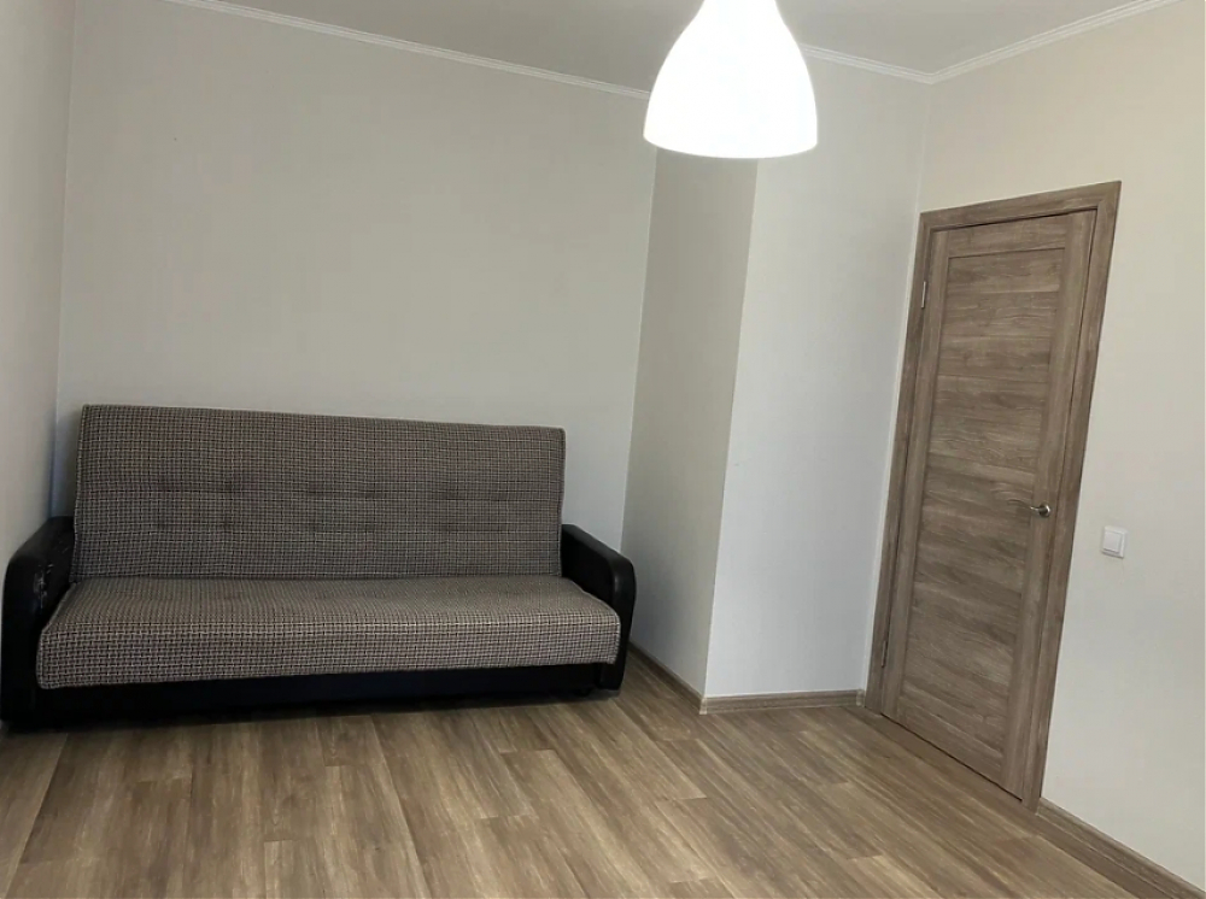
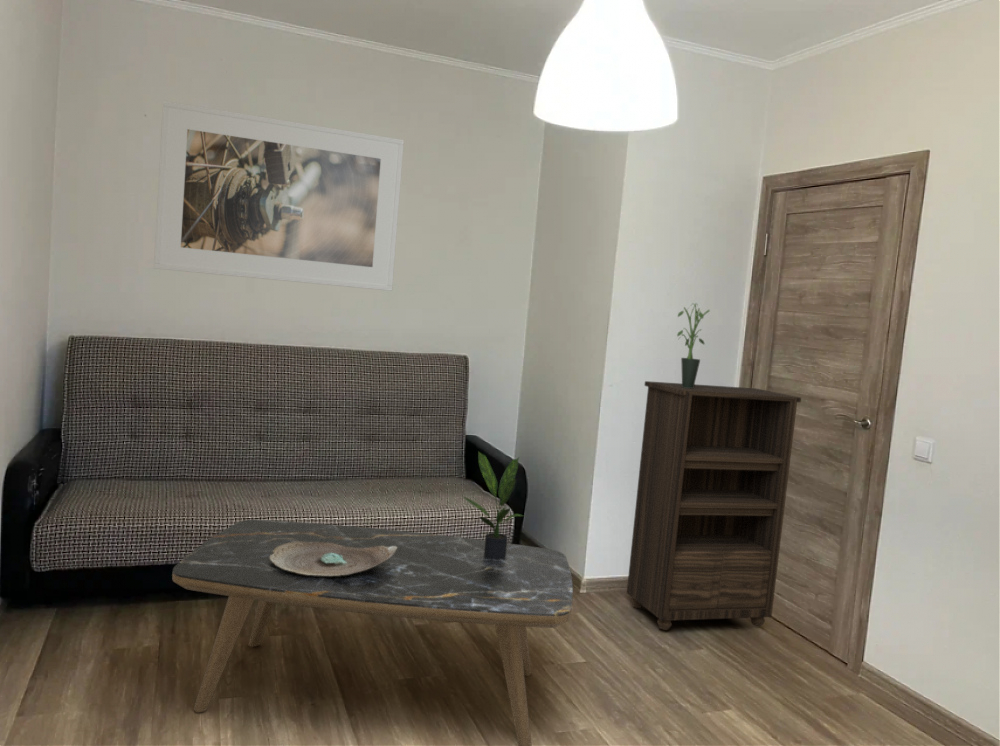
+ coffee table (384, 615)
+ potted plant (689, 345)
+ bookshelf (708, 504)
+ decorative bowl (332, 553)
+ potted plant (496, 504)
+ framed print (284, 201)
